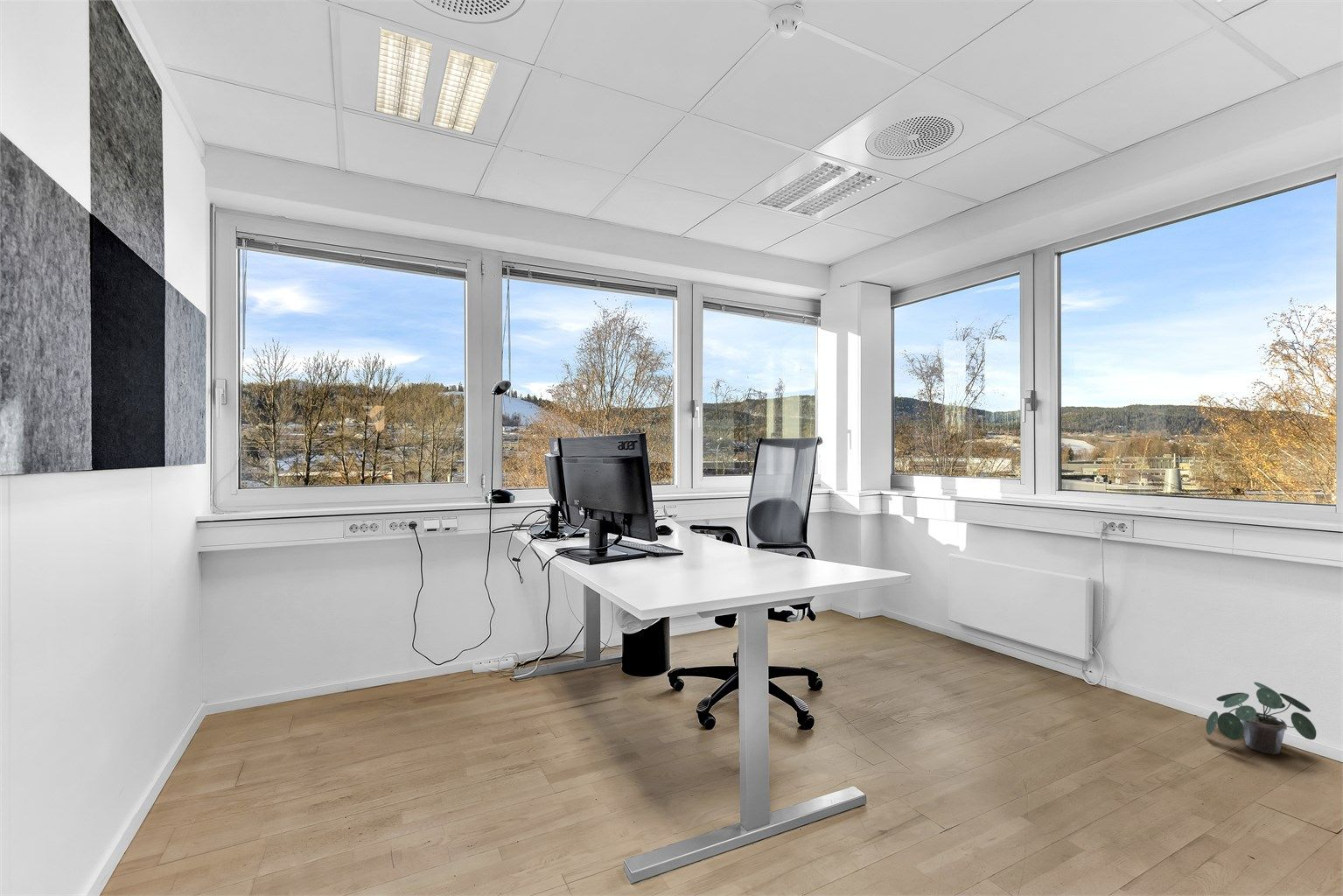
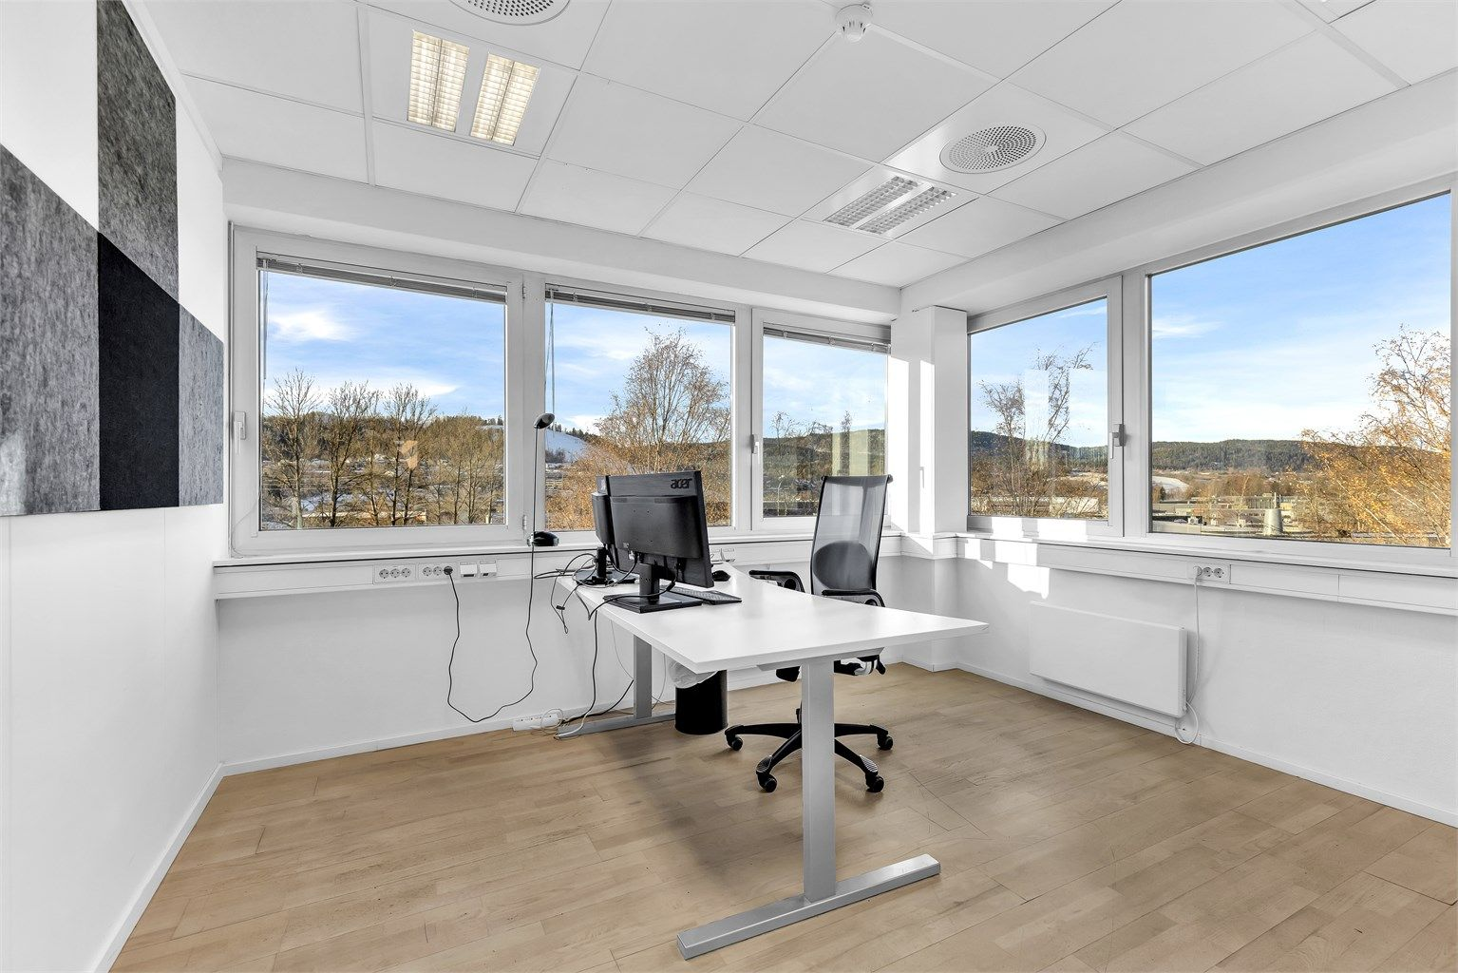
- potted plant (1258, 716)
